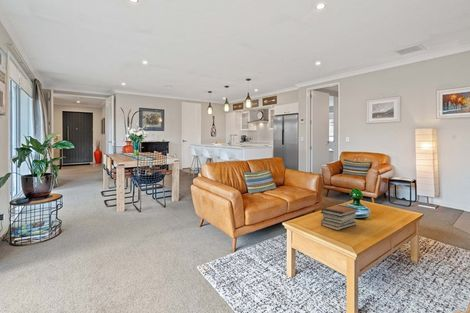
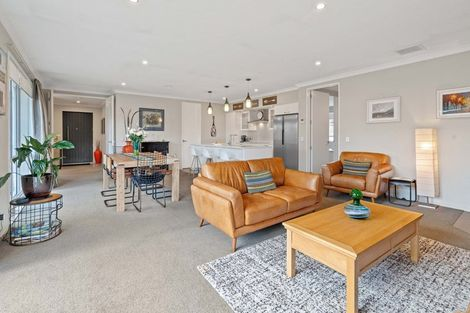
- book stack (339, 216)
